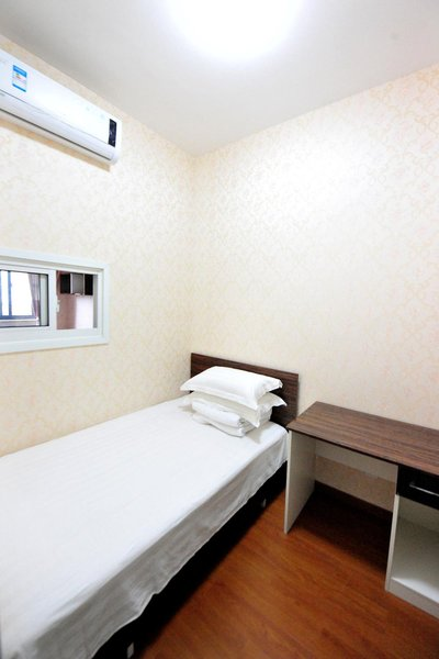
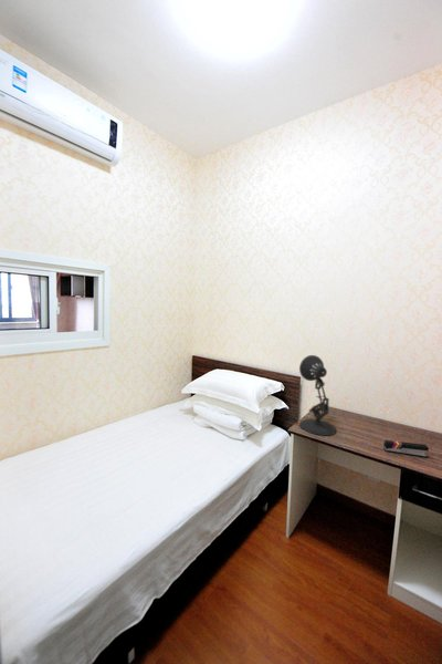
+ stapler (406, 447)
+ desk lamp (319, 393)
